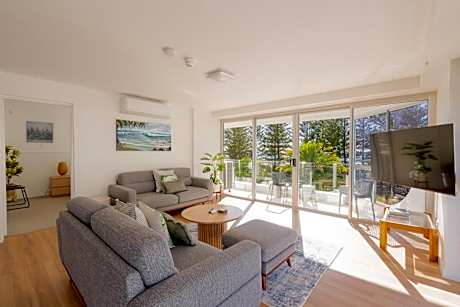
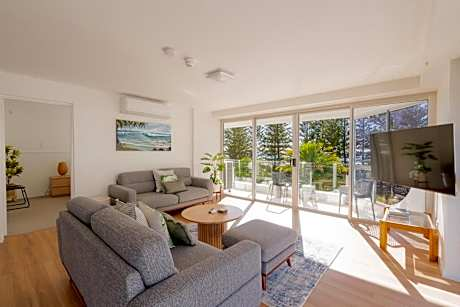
- wall art (40, 132)
